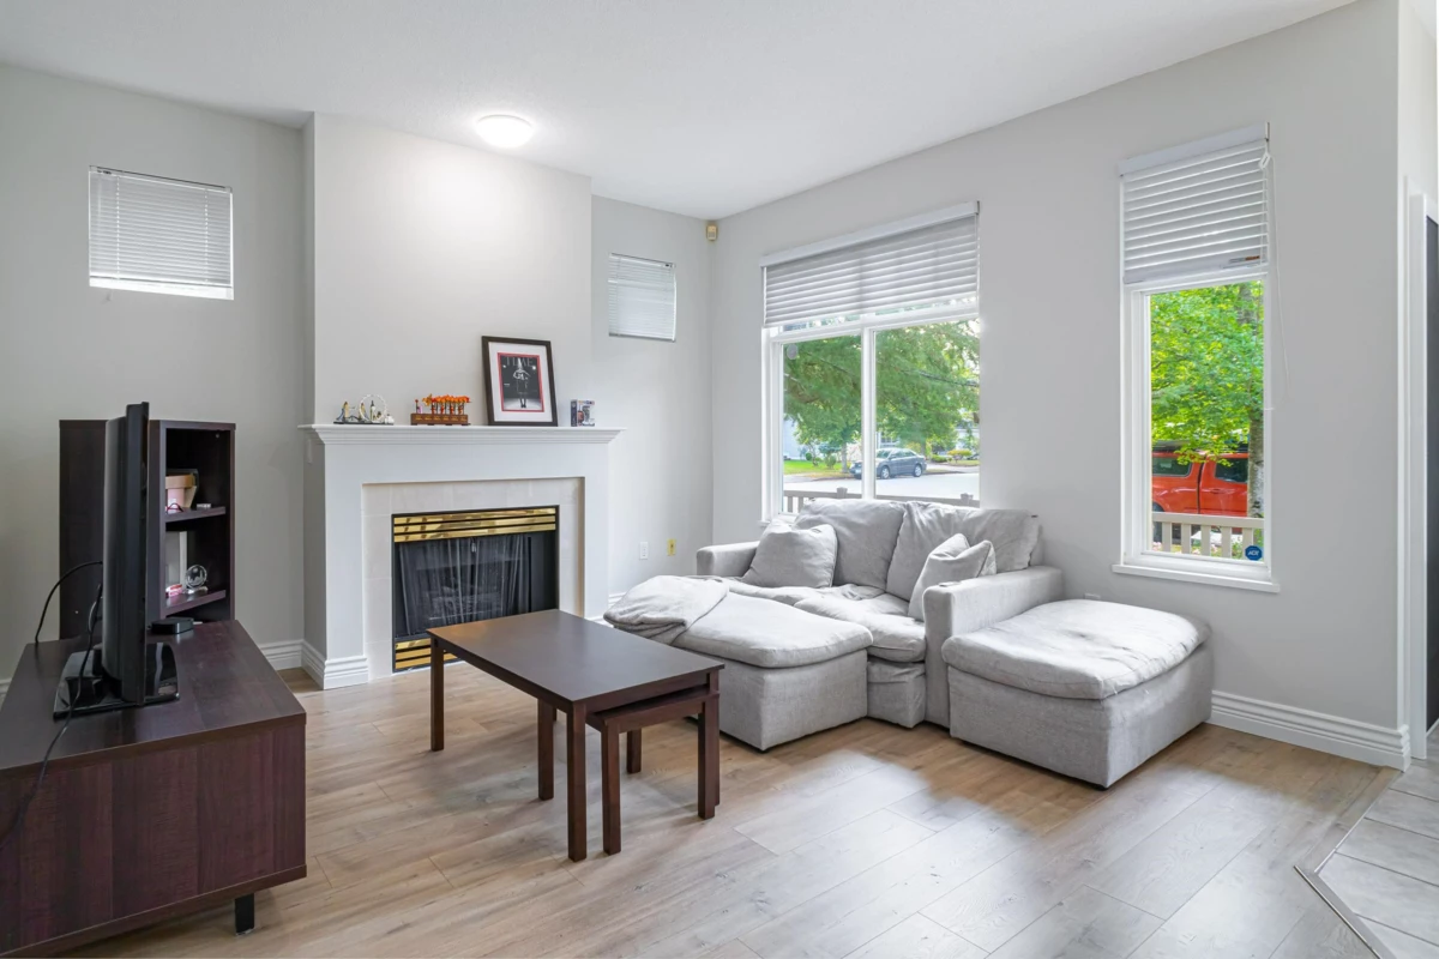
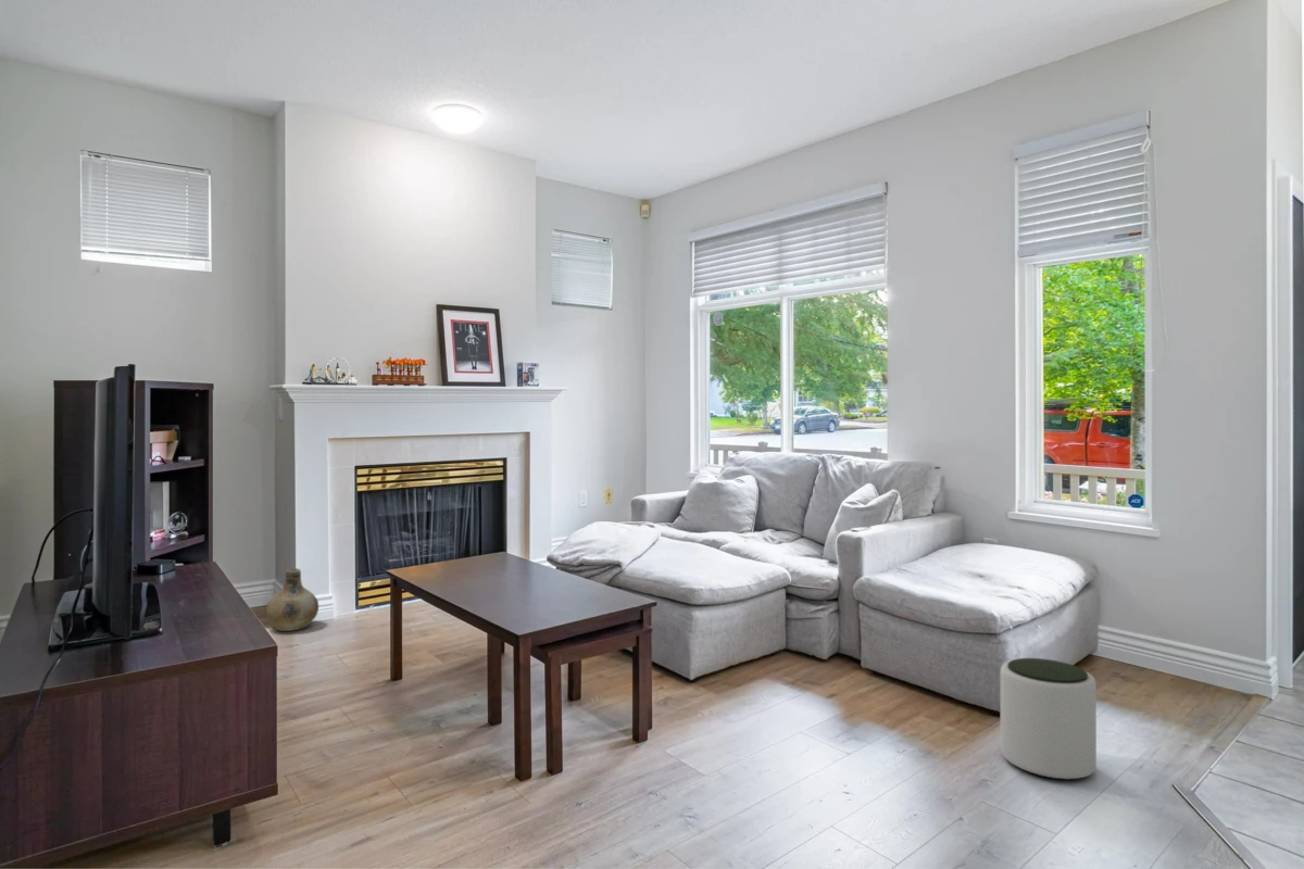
+ ceramic jug (292, 597)
+ plant pot (1046, 716)
